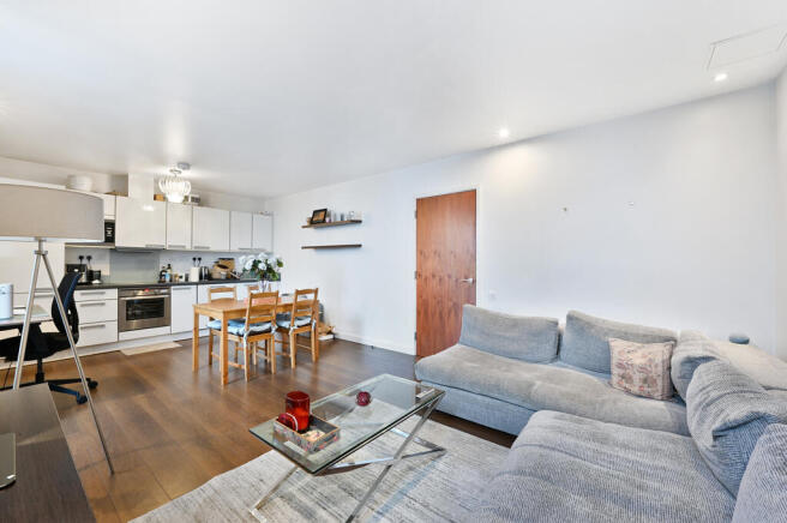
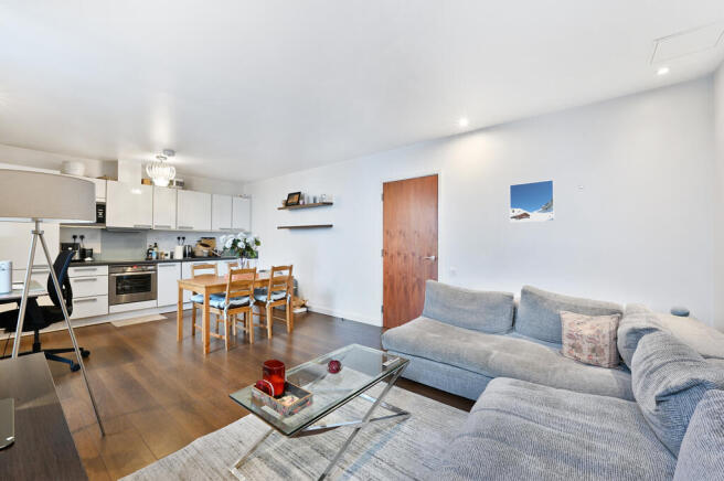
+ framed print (531, 202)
